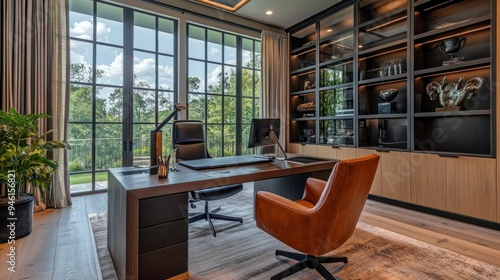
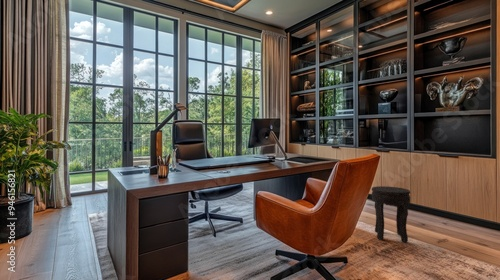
+ side table (396, 215)
